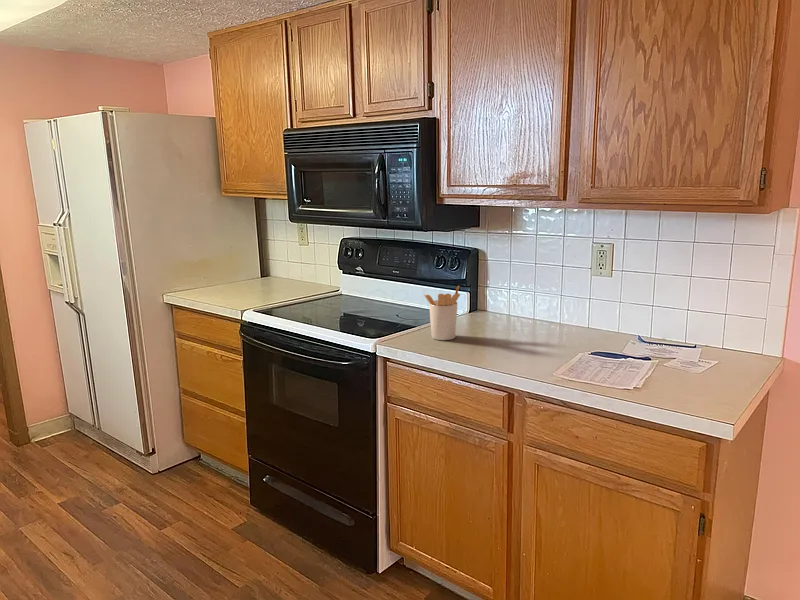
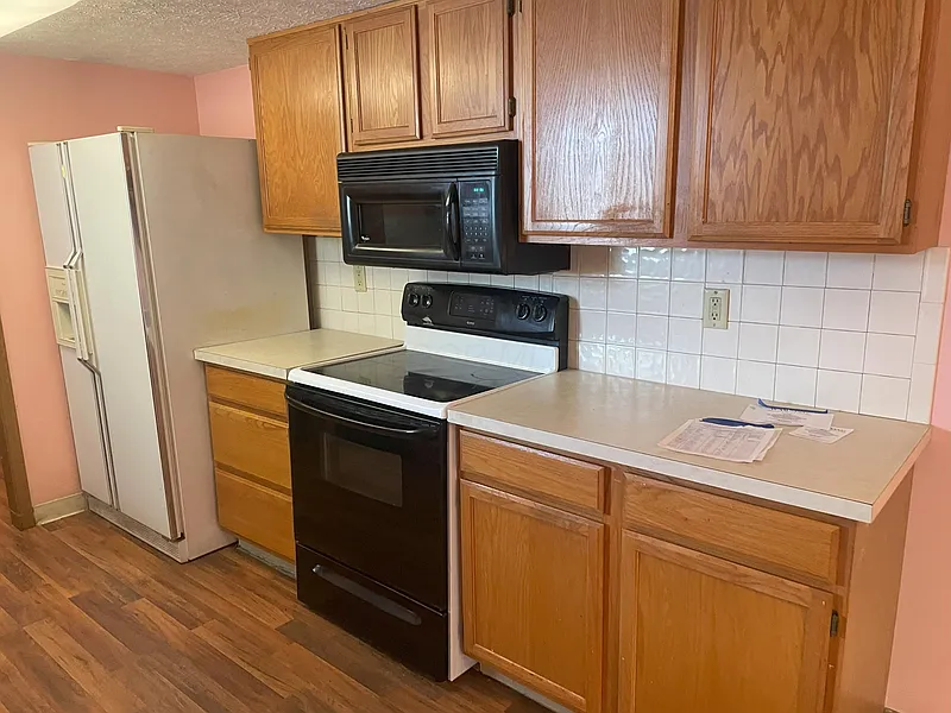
- utensil holder (445, 313)
